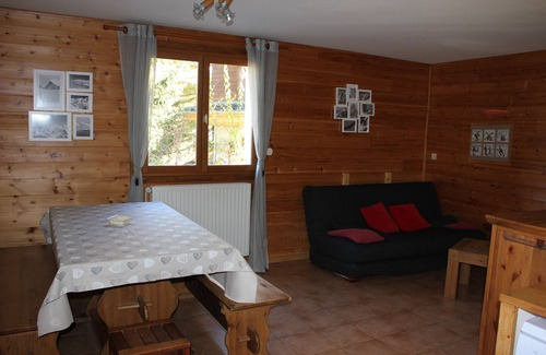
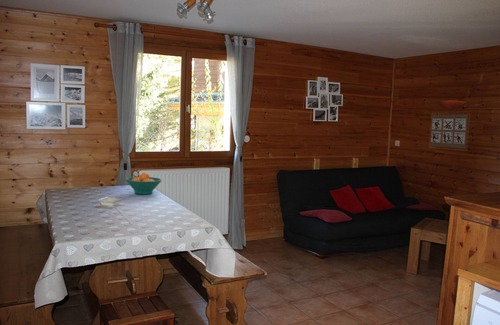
+ fruit bowl (143, 183)
